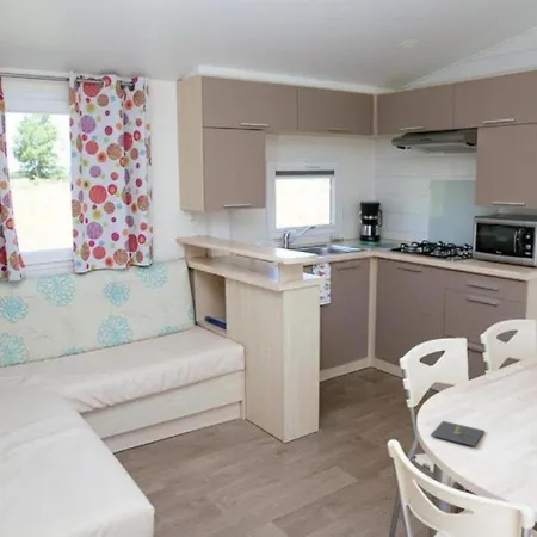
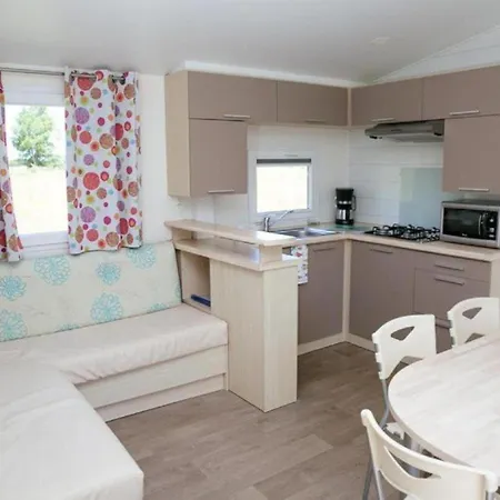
- candle (457, 428)
